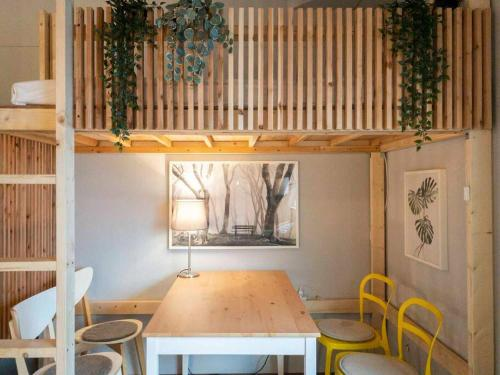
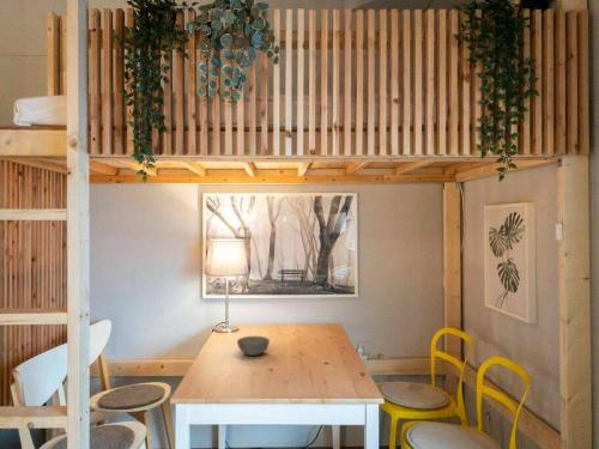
+ bowl (253, 346)
